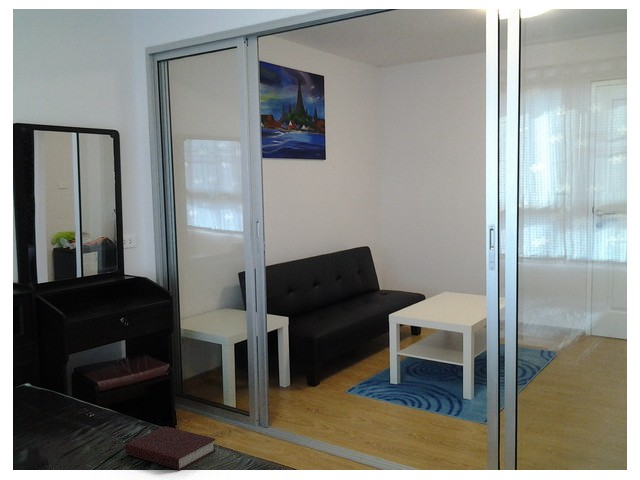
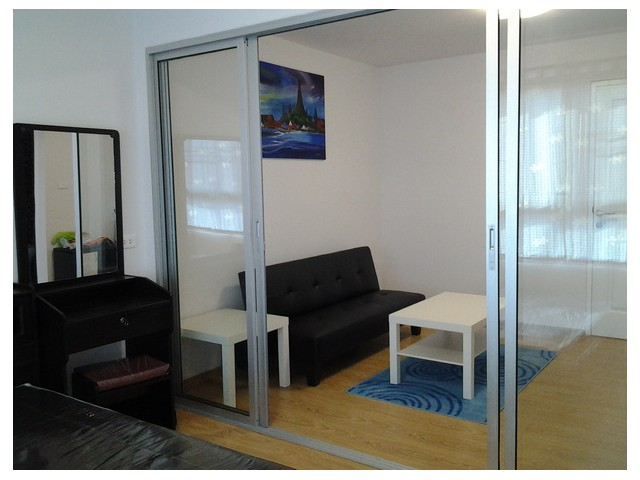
- book (171, 447)
